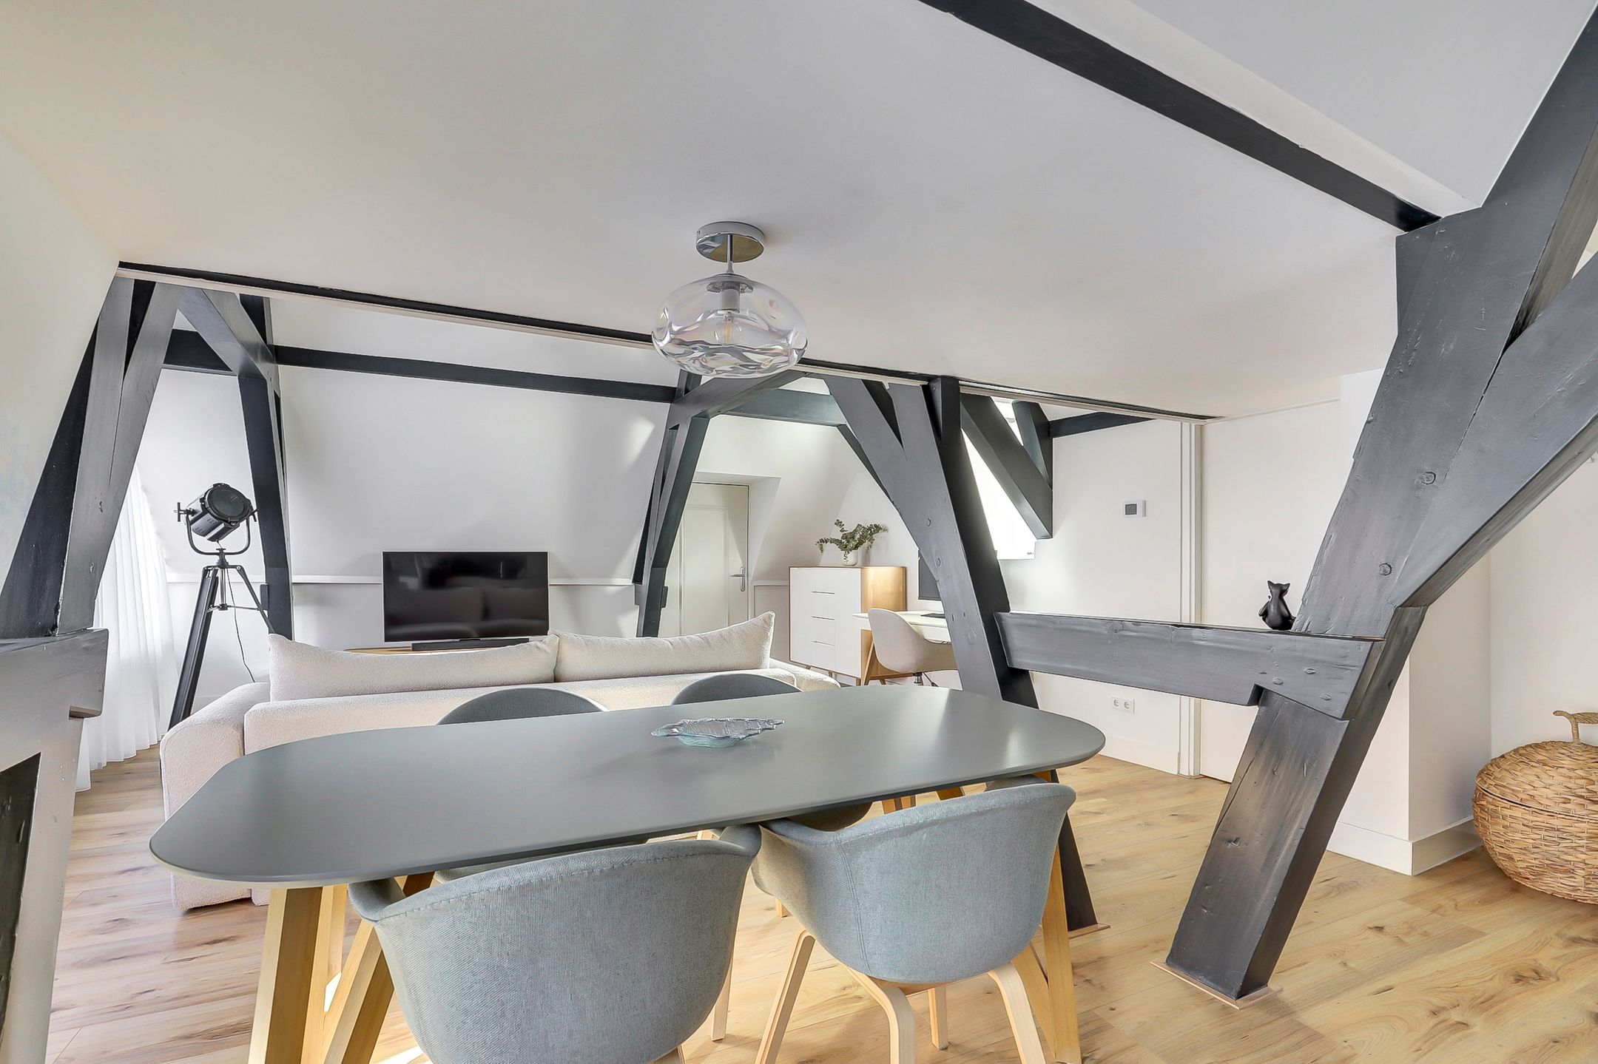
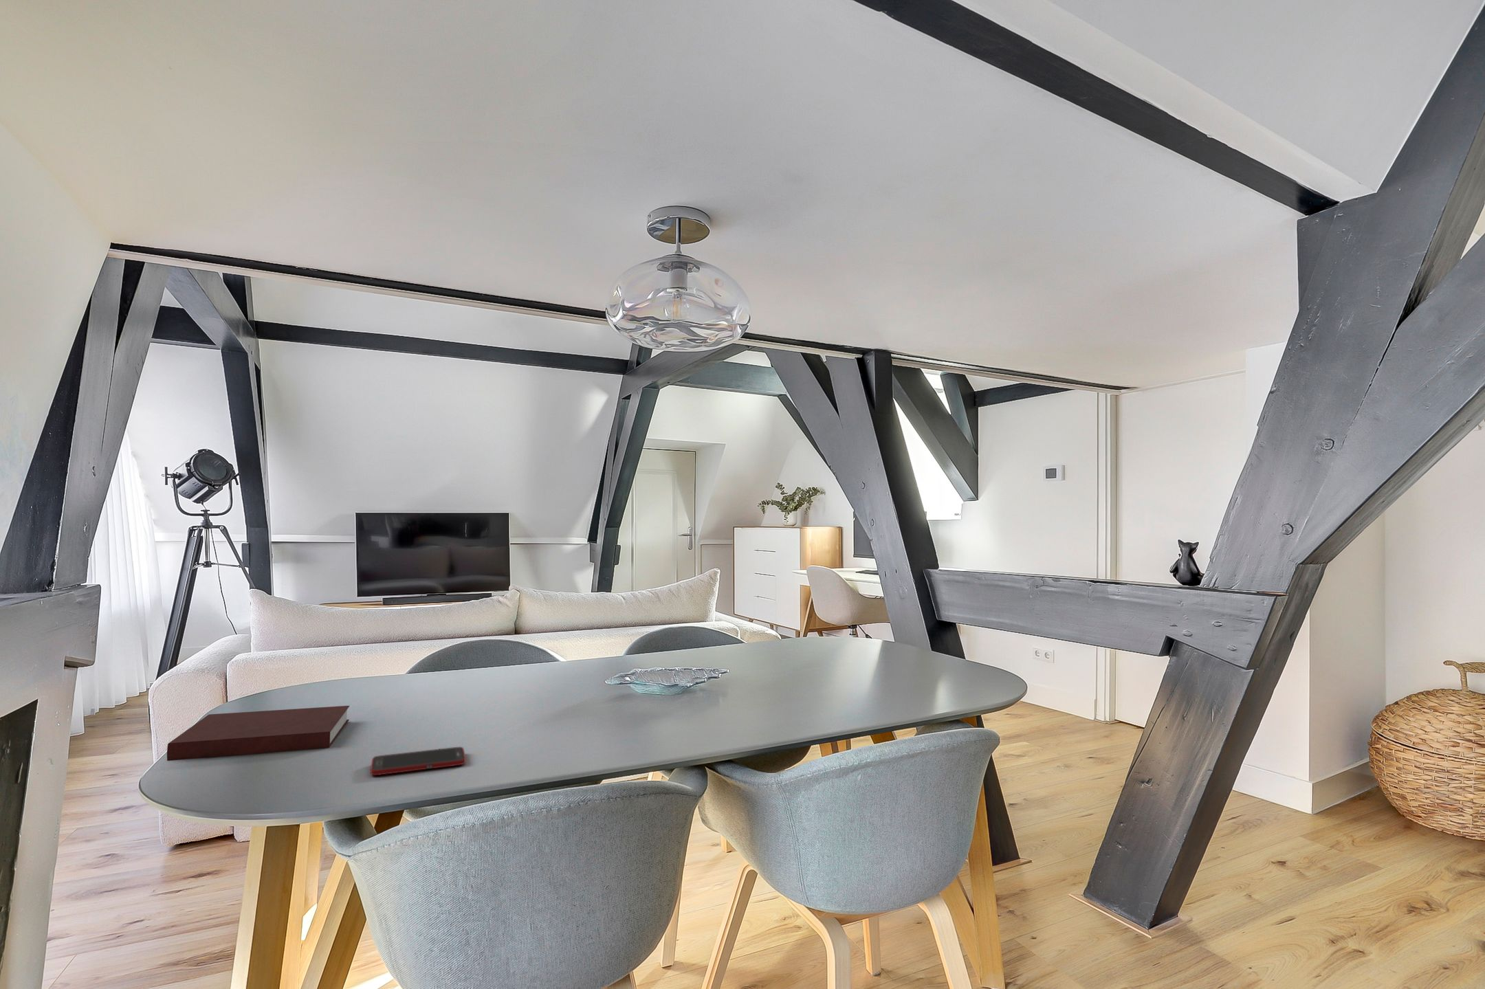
+ notebook (266, 731)
+ cell phone (418, 761)
